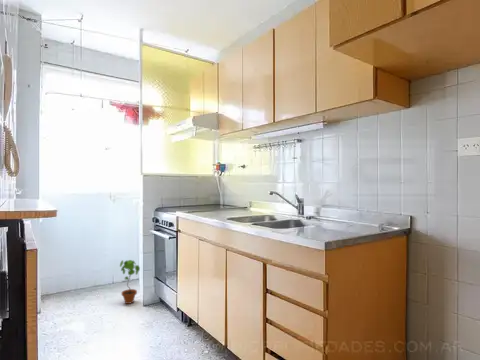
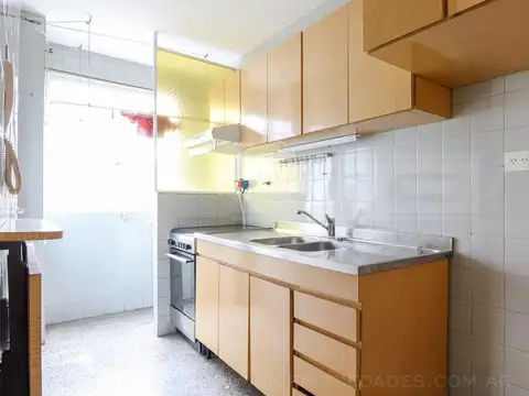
- potted plant (128, 280)
